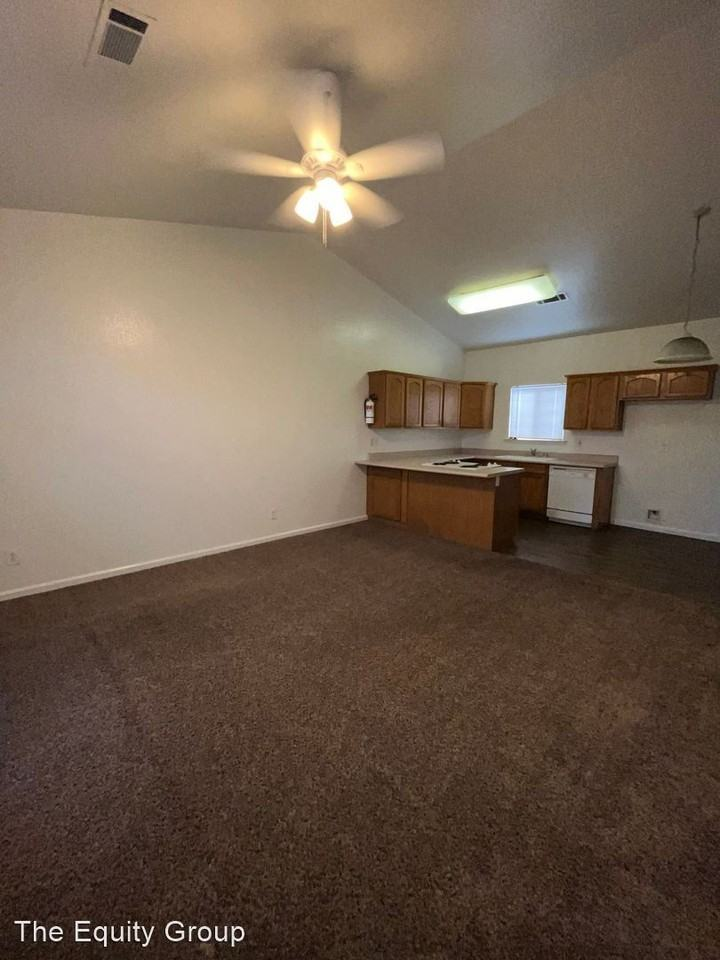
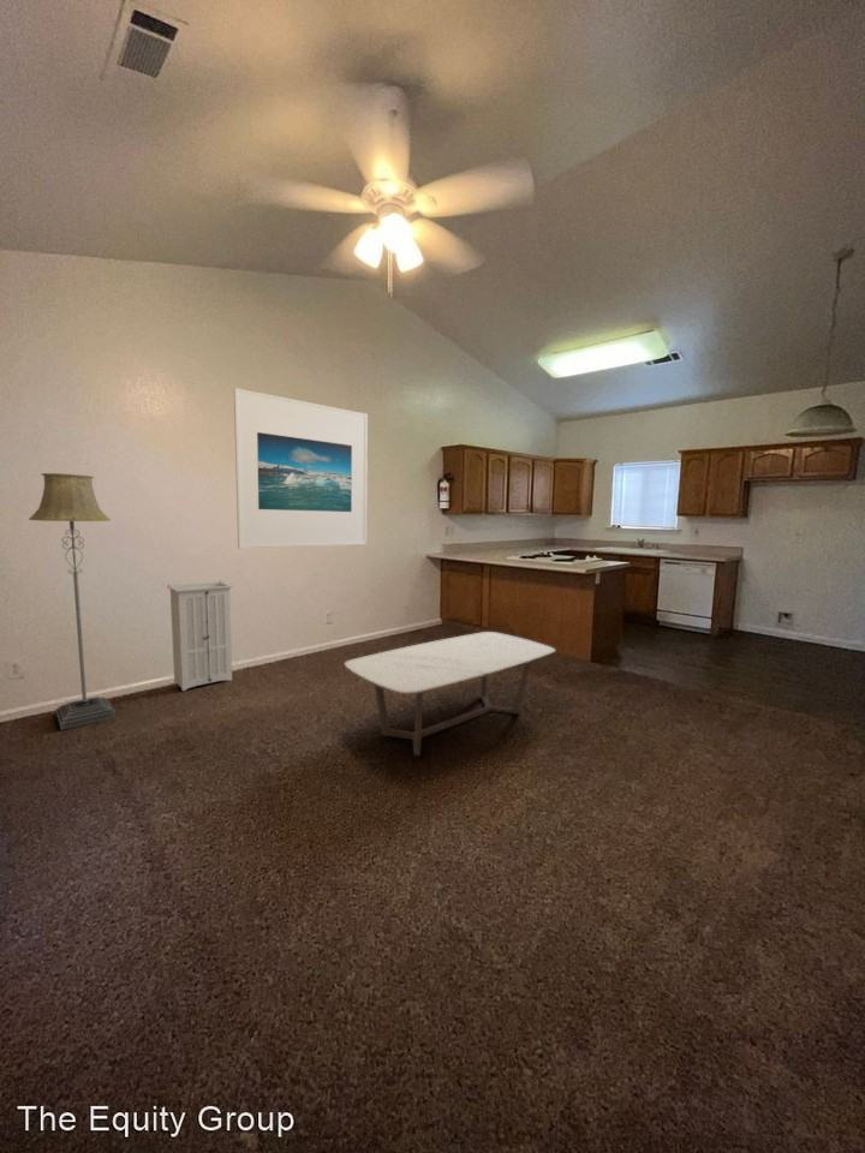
+ coffee table (455, 682)
+ floor lamp (77, 599)
+ storage cabinet (202, 633)
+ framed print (308, 476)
